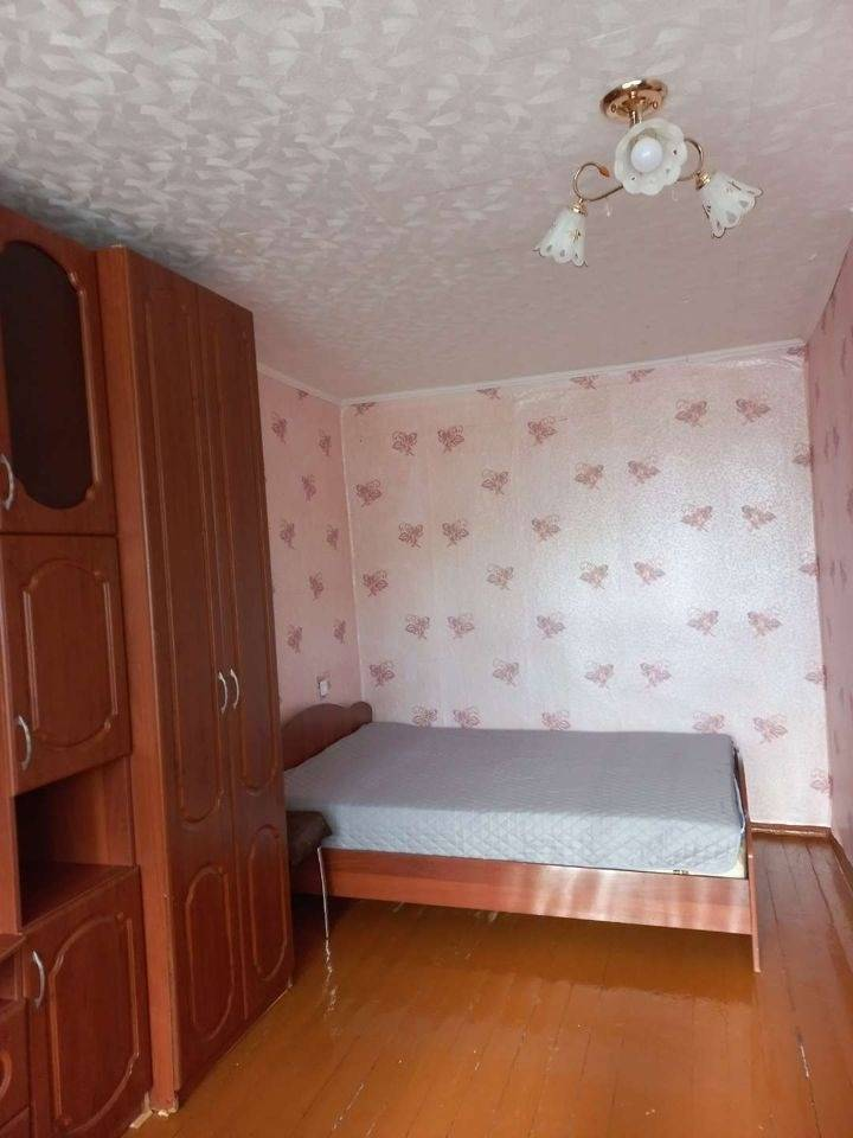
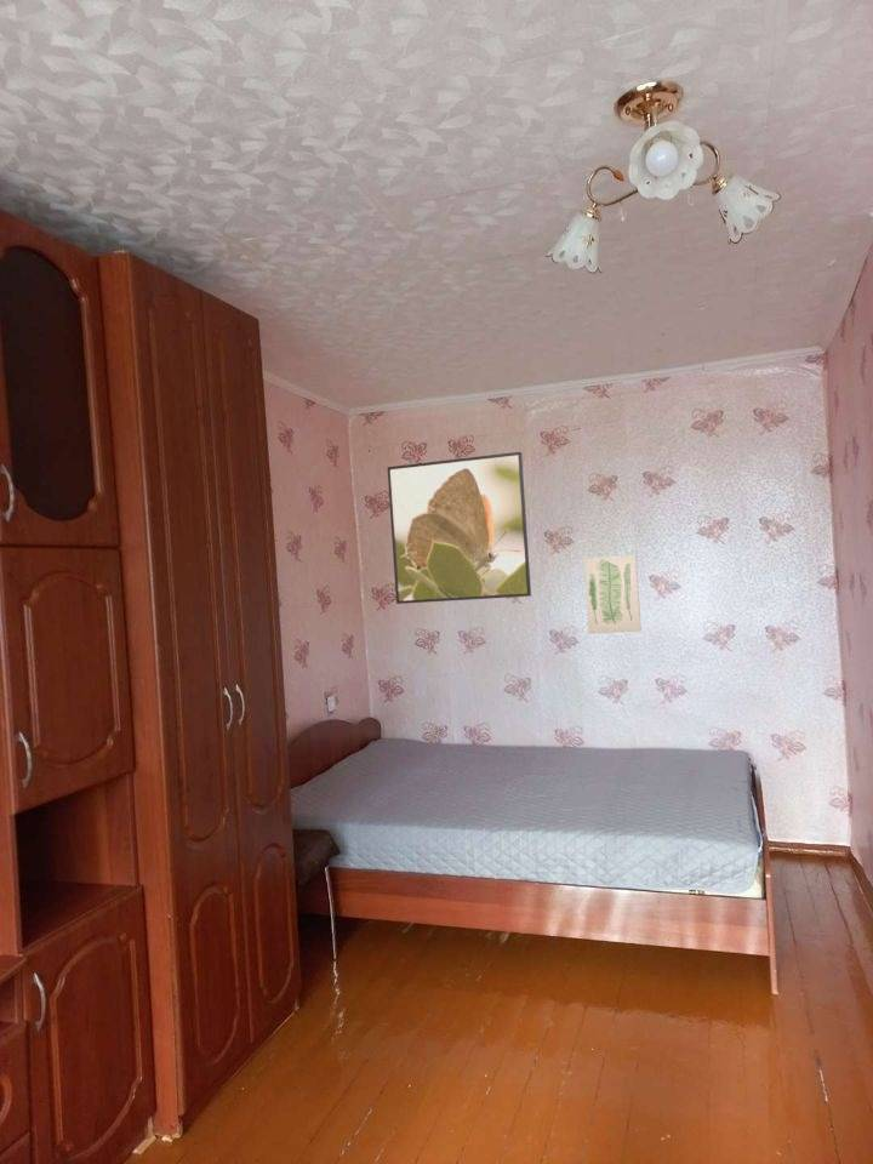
+ wall art (611, 594)
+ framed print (457, 530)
